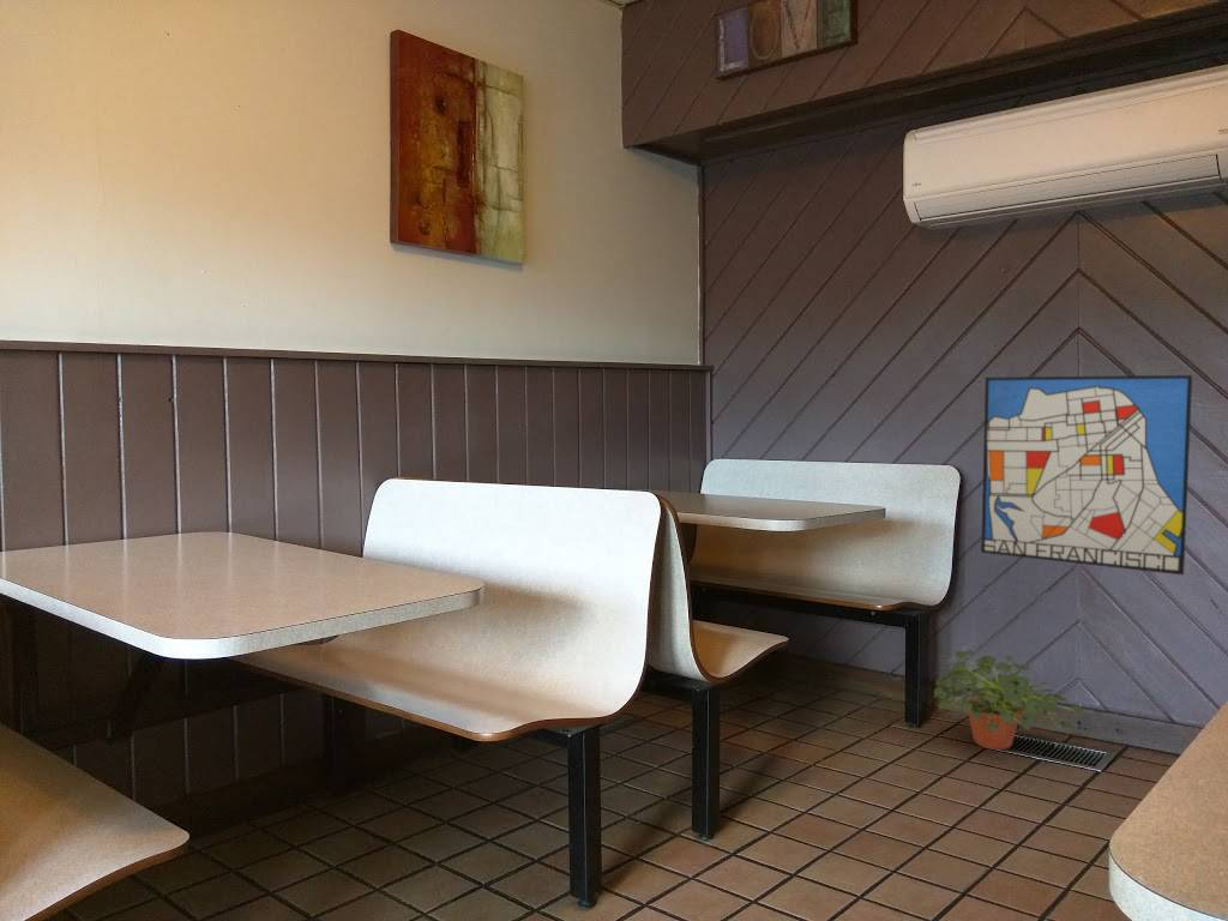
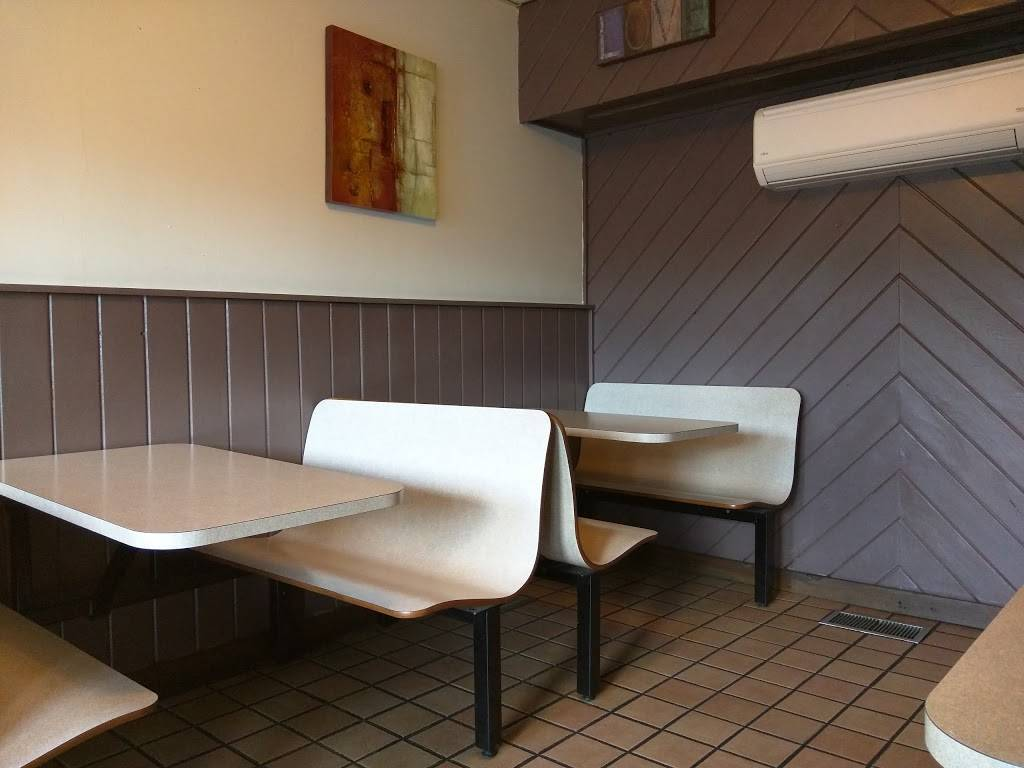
- wall art (1078, 470)
- potted plant (1005, 706)
